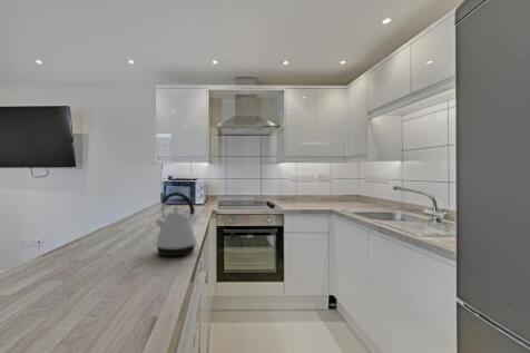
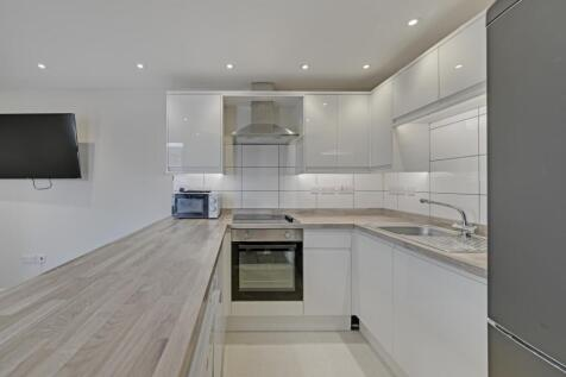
- kettle (175, 222)
